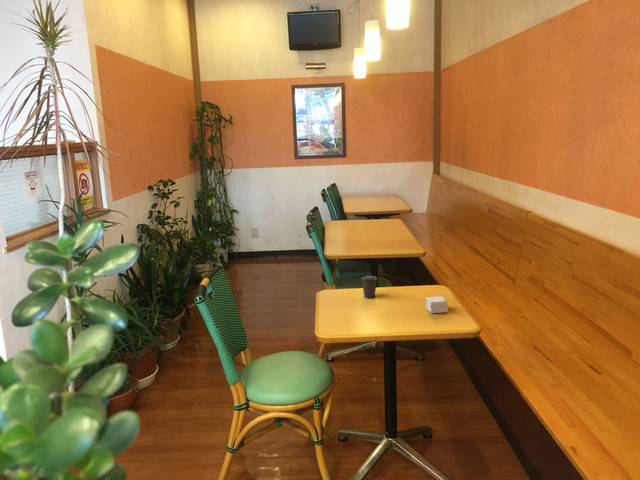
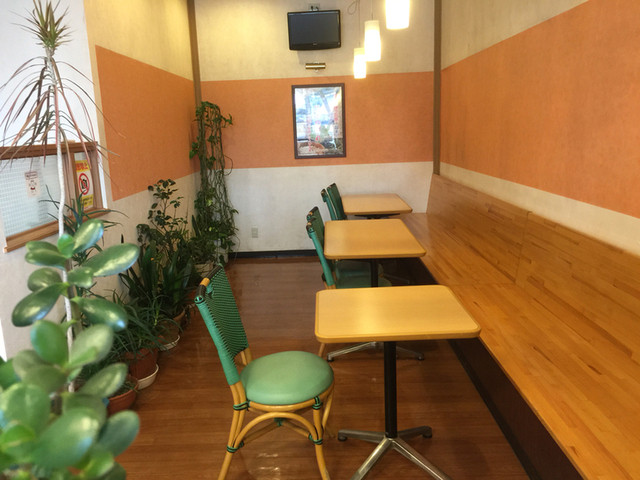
- small box (436, 304)
- coffee cup (369, 286)
